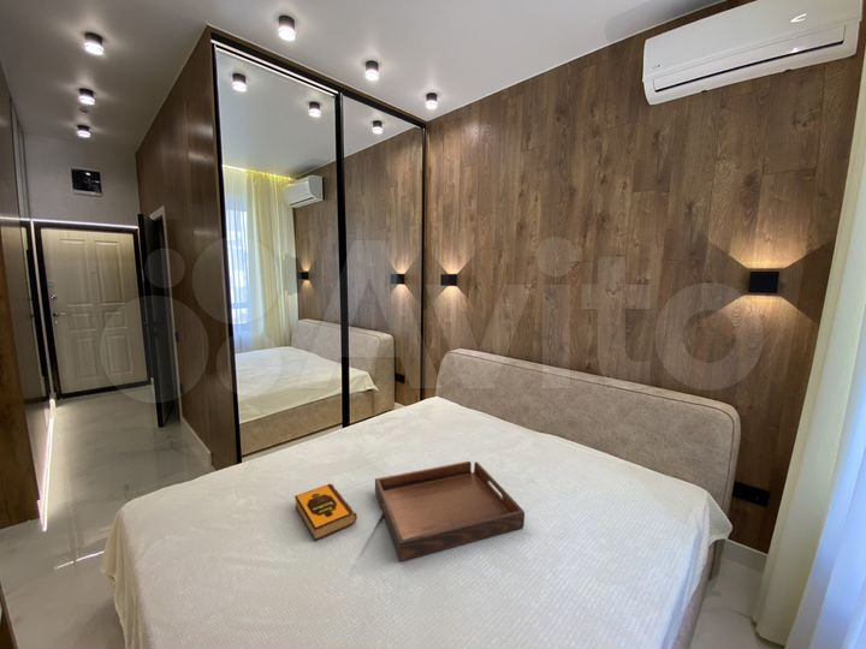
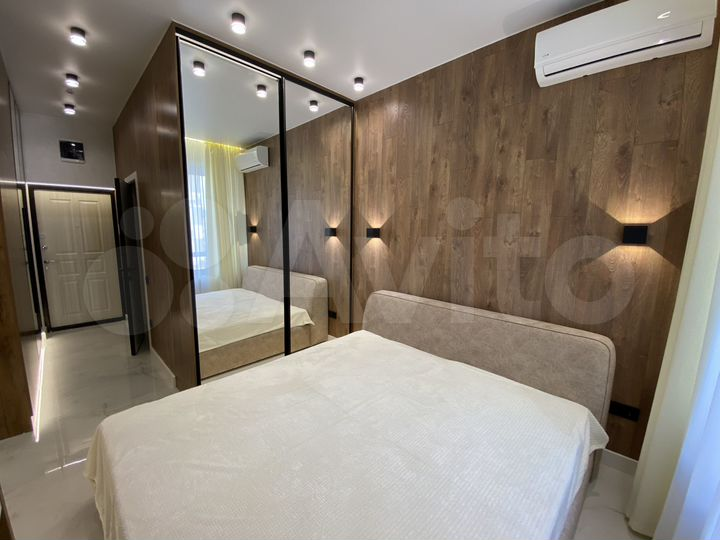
- serving tray (444, 501)
- hardback book (325, 508)
